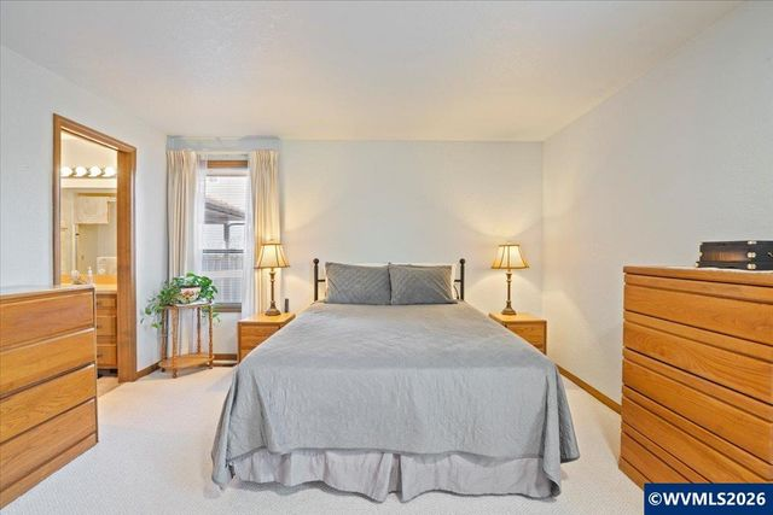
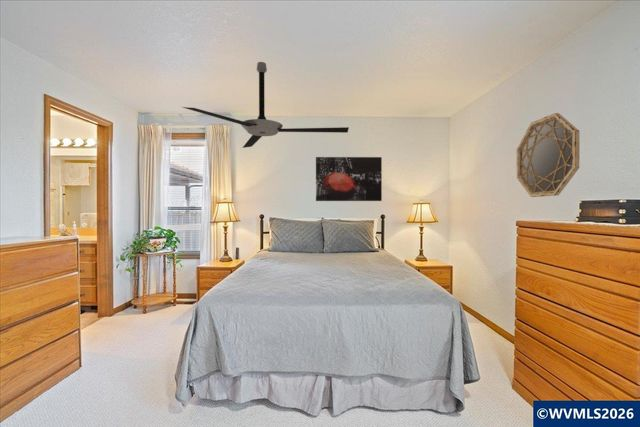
+ ceiling fan (263, 101)
+ wall art (348, 179)
+ home mirror (544, 157)
